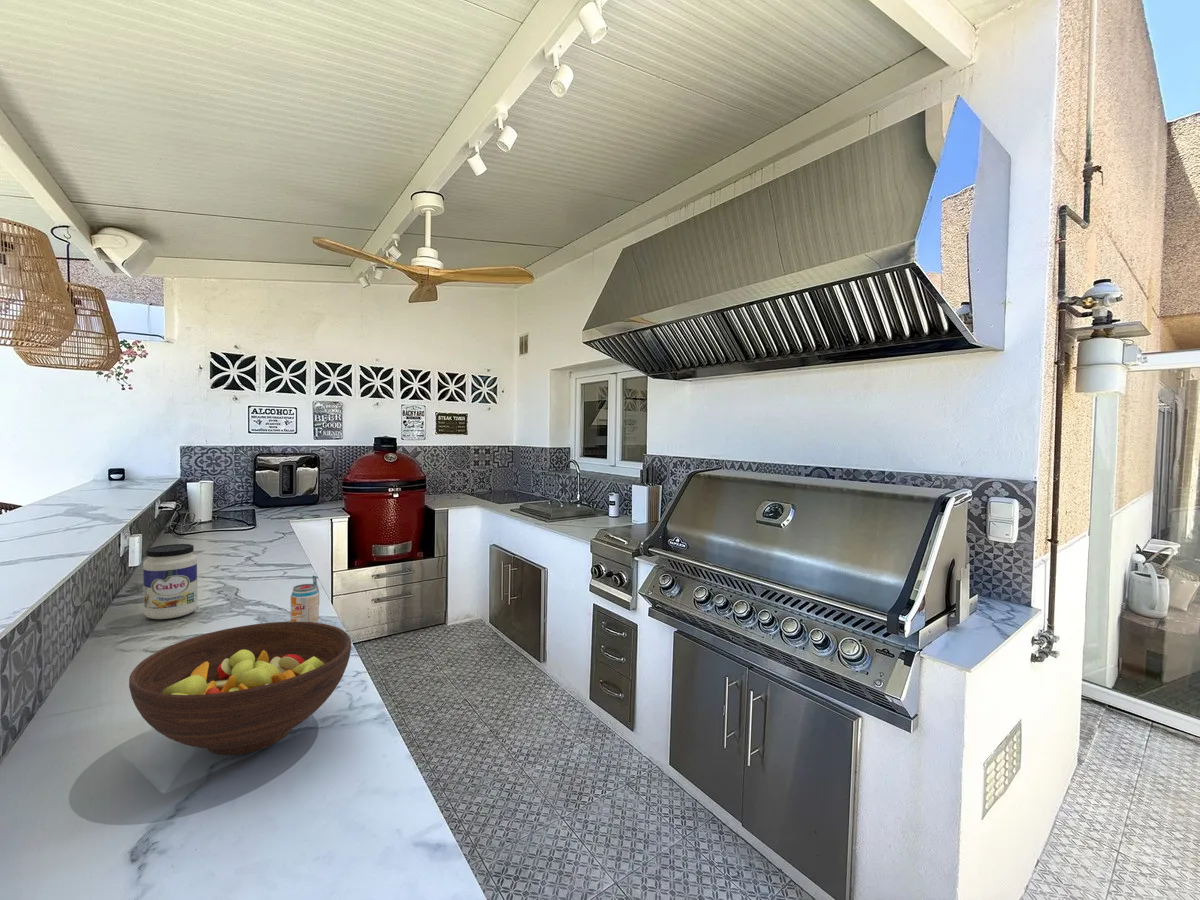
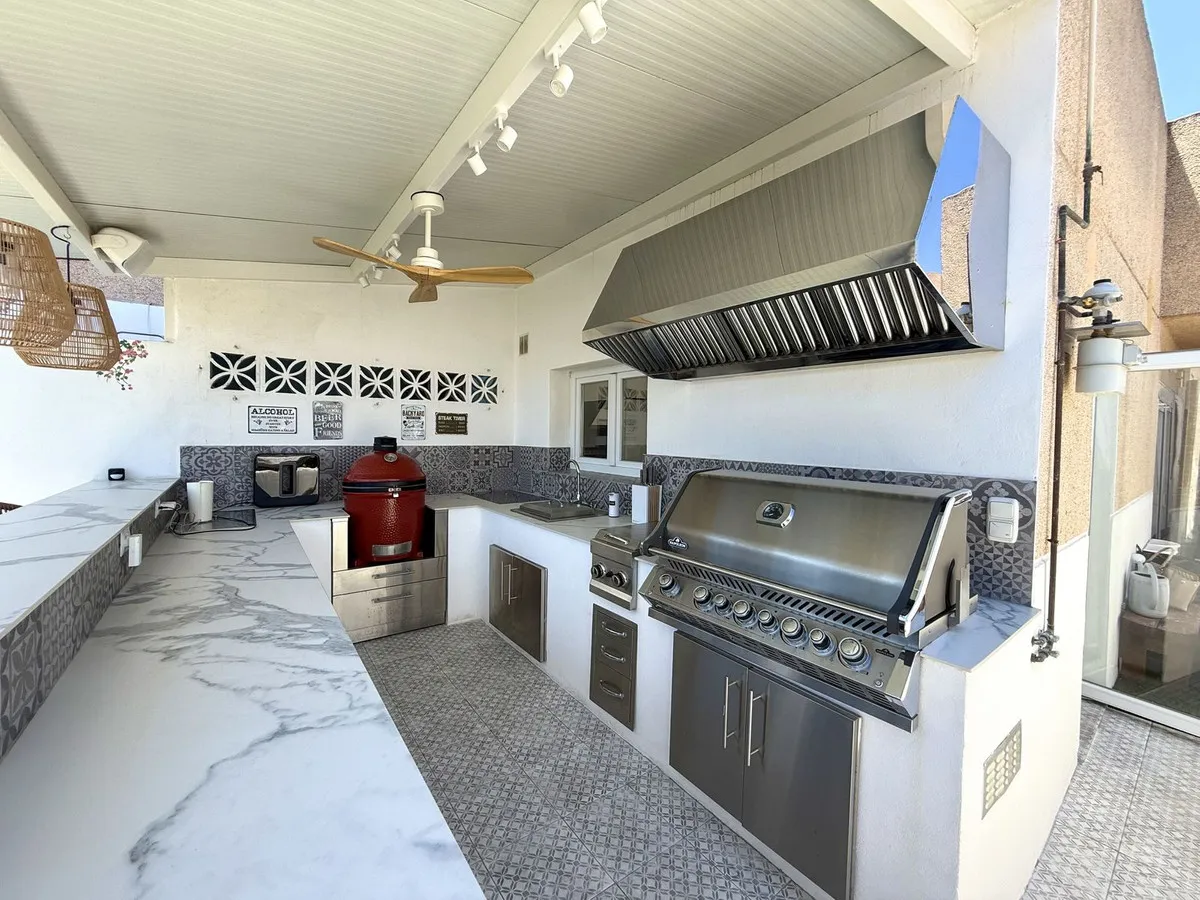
- fruit bowl (250, 695)
- jar (171, 580)
- beverage can (305, 604)
